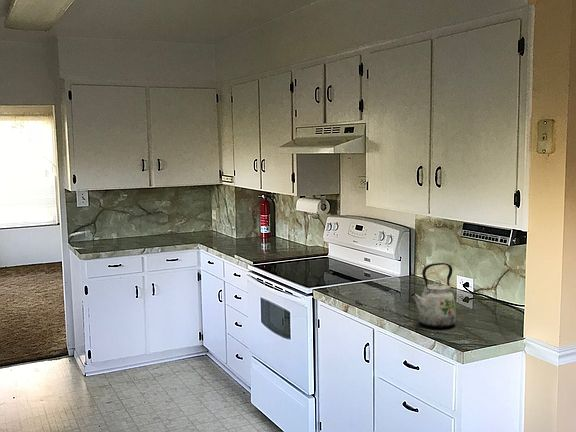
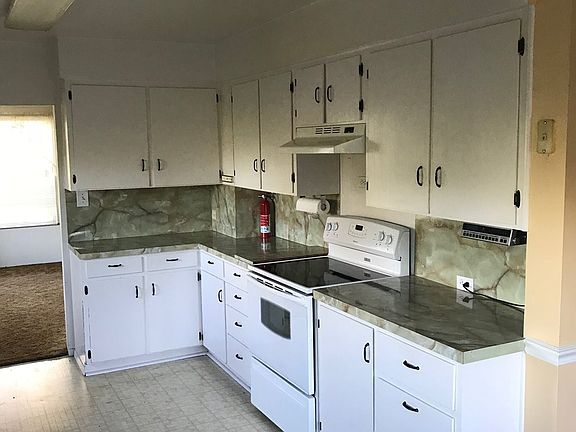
- kettle (431, 294)
